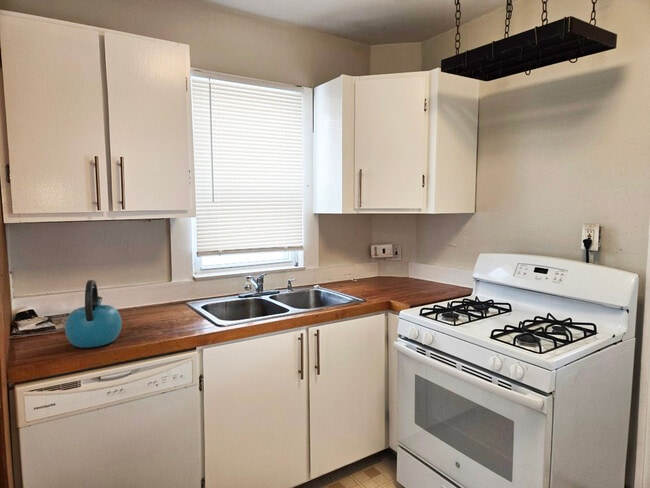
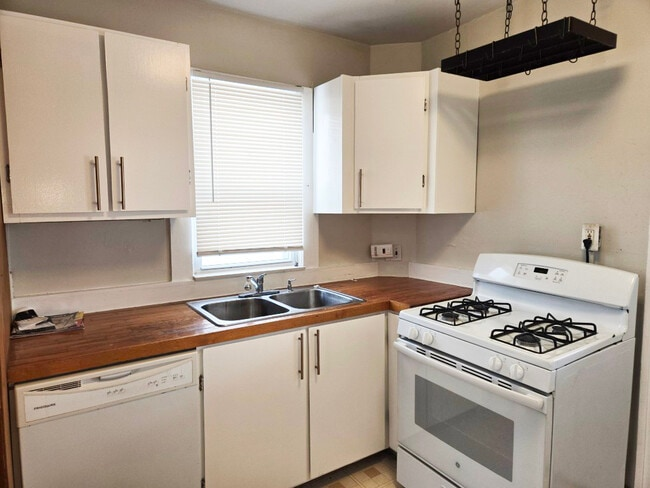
- kettle (93, 310)
